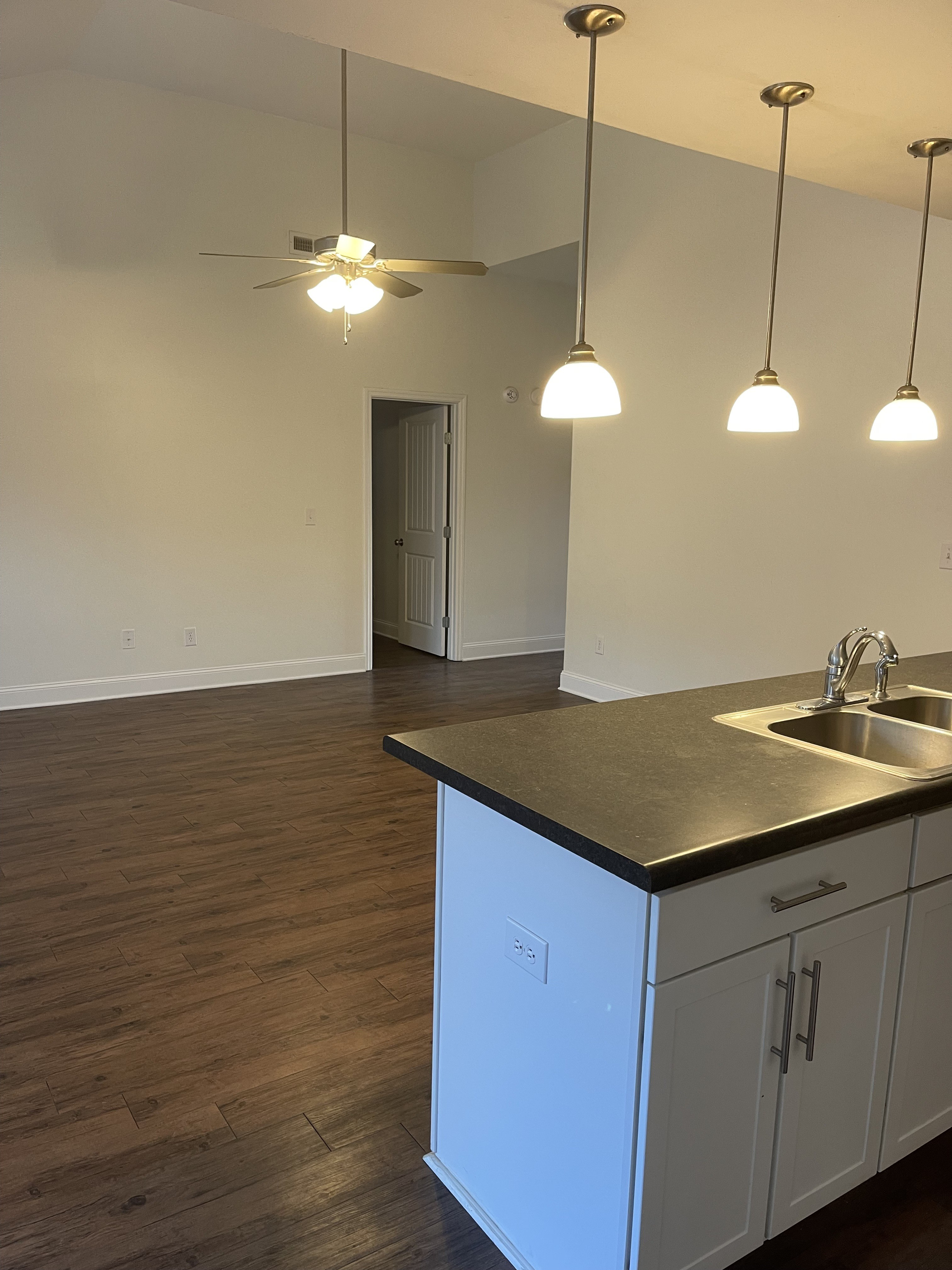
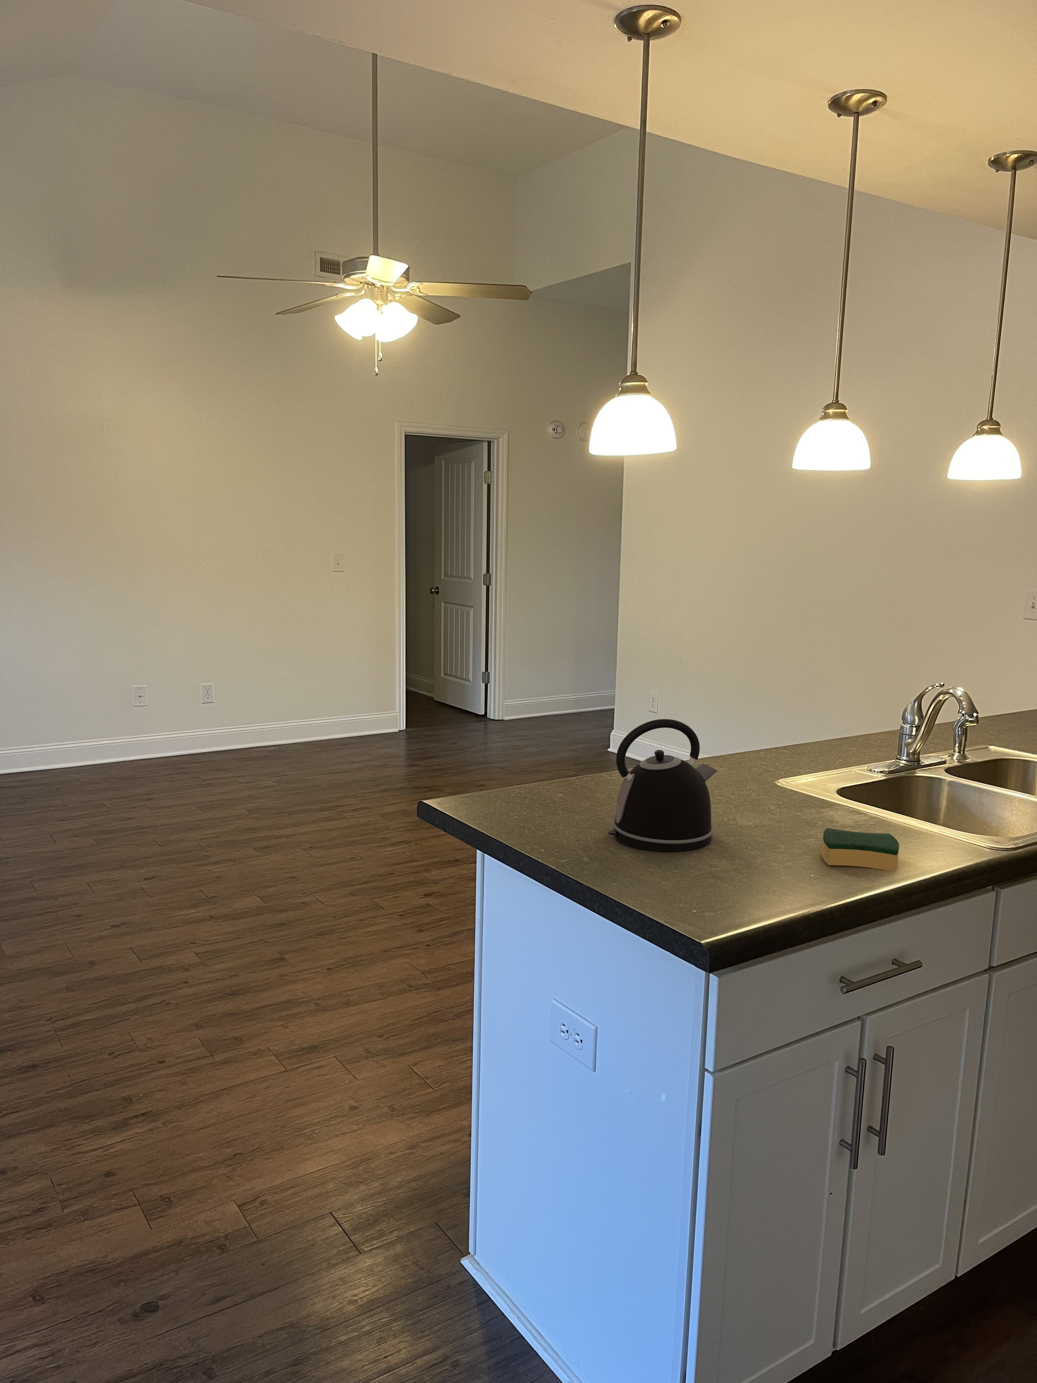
+ kettle (664, 779)
+ sponge (859, 849)
